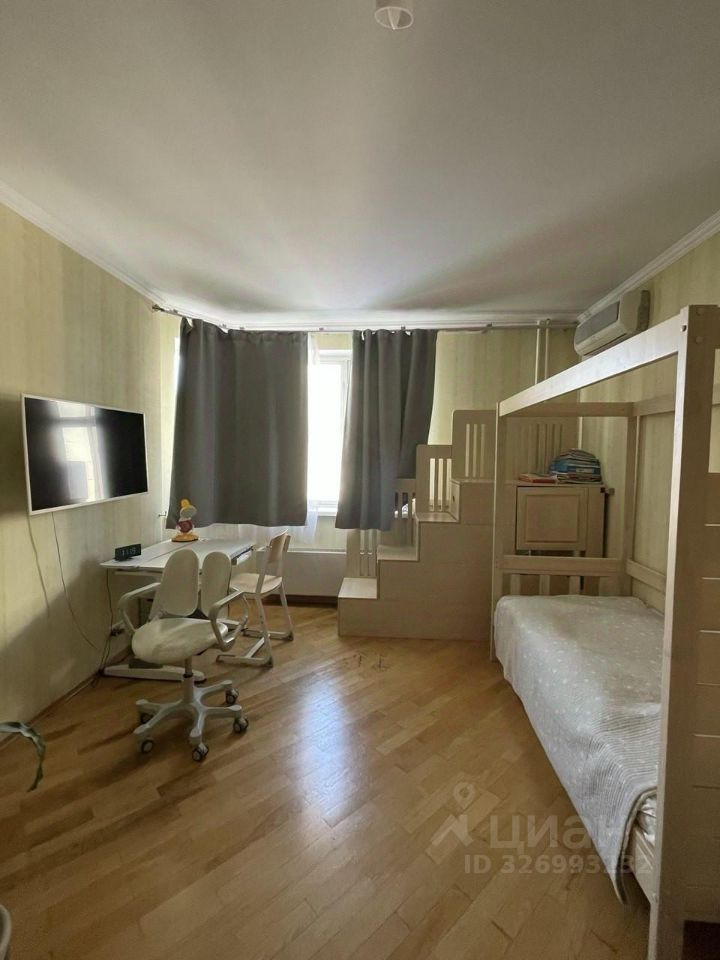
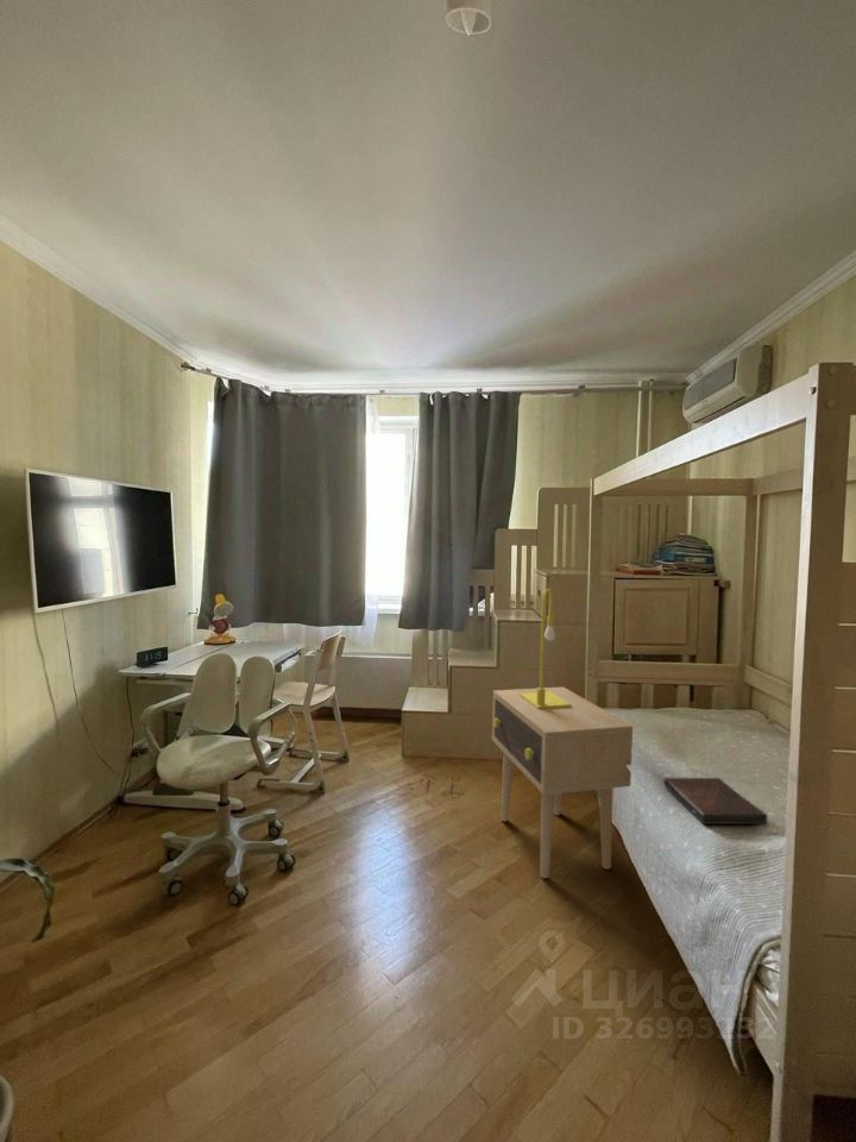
+ table lamp (543, 645)
+ side table (550, 774)
+ book (711, 799)
